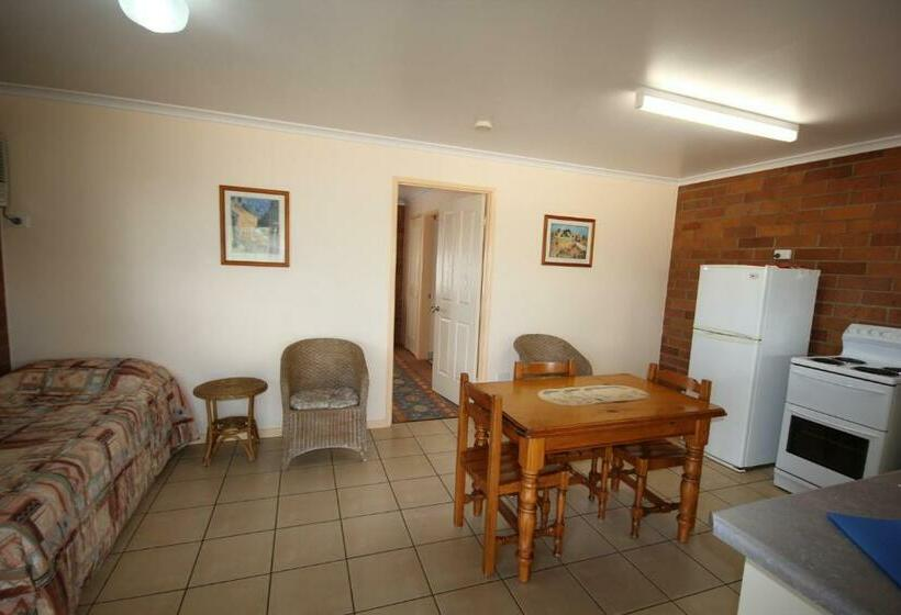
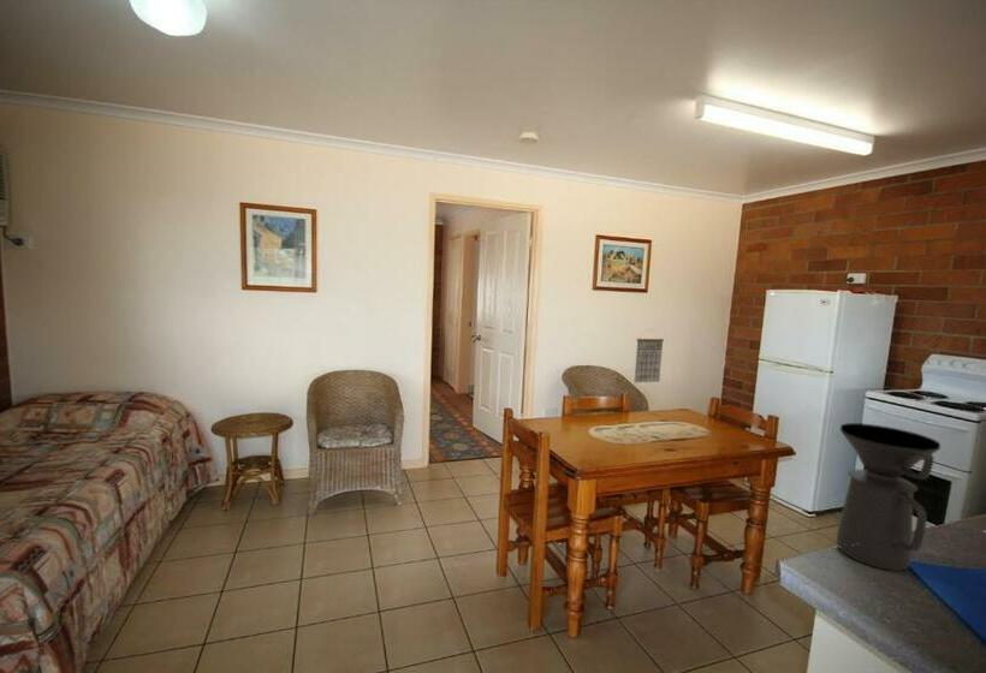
+ coffee maker (879, 495)
+ calendar (648, 355)
